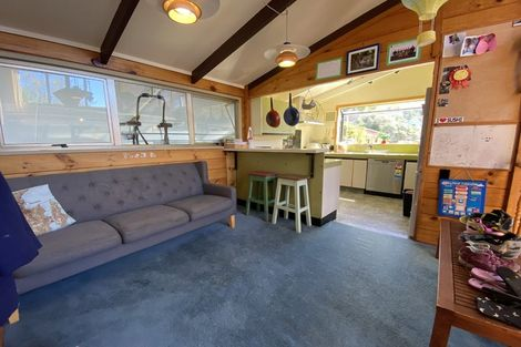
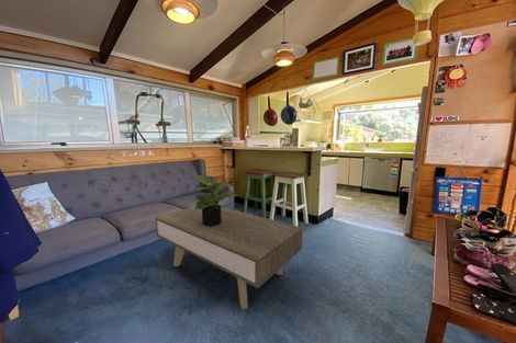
+ potted plant (213, 198)
+ coffee table (225, 245)
